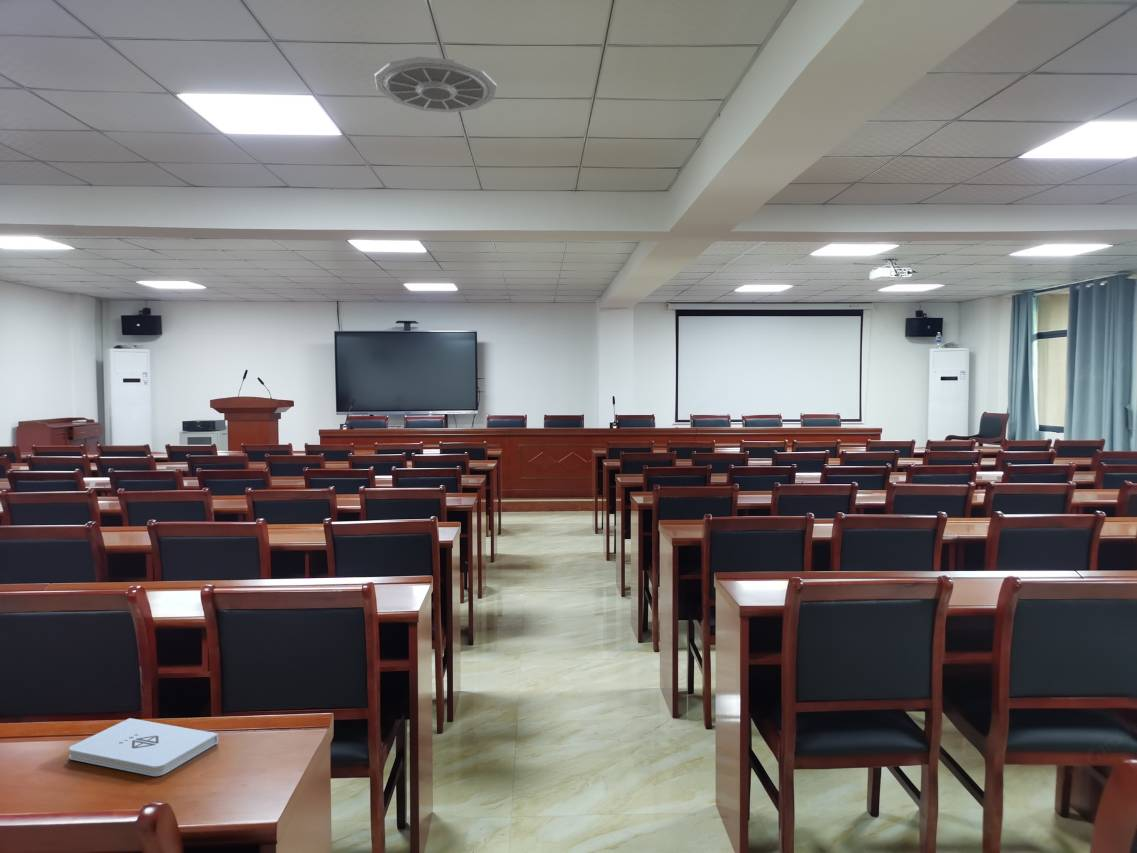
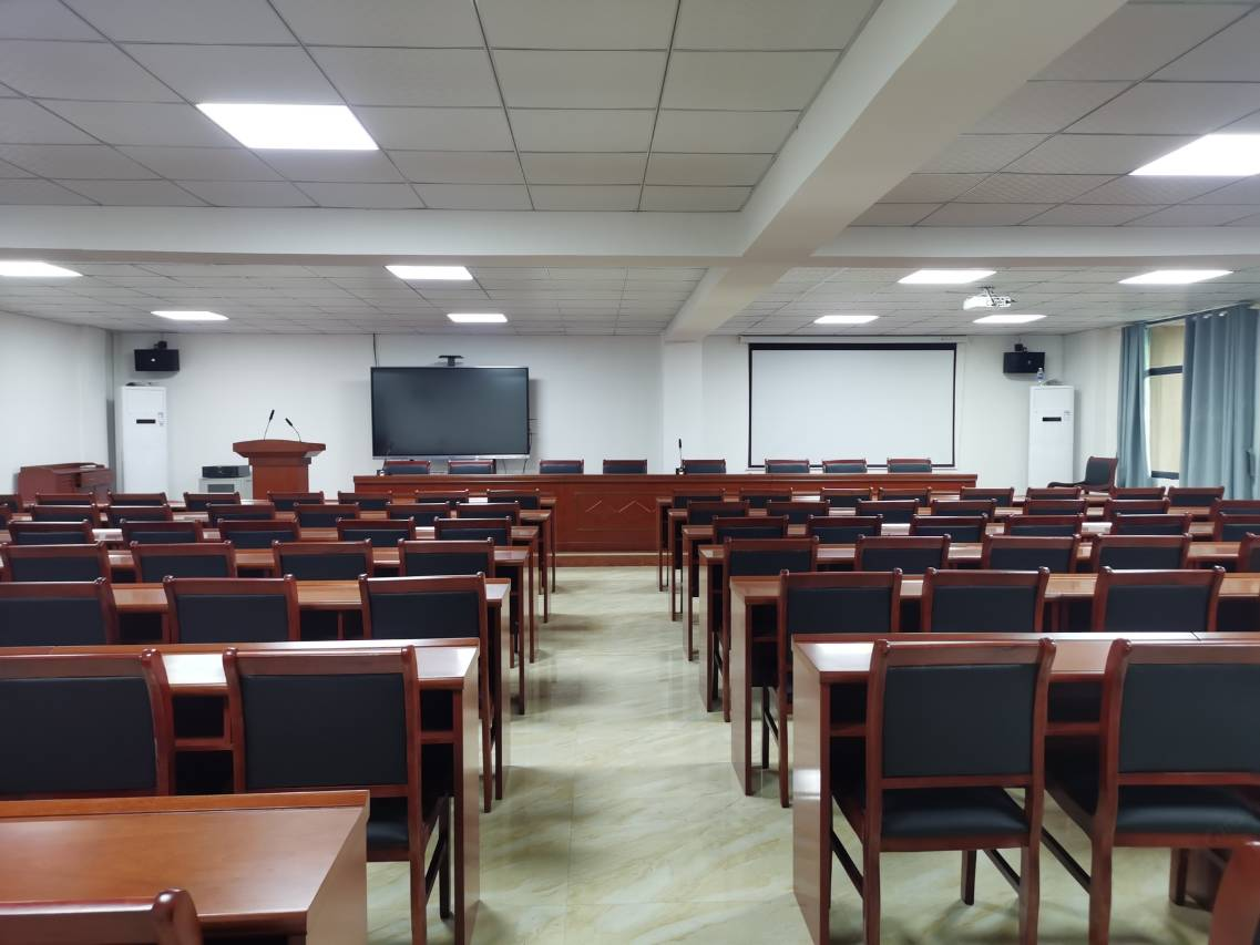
- ceiling vent (436, 89)
- notepad (143, 745)
